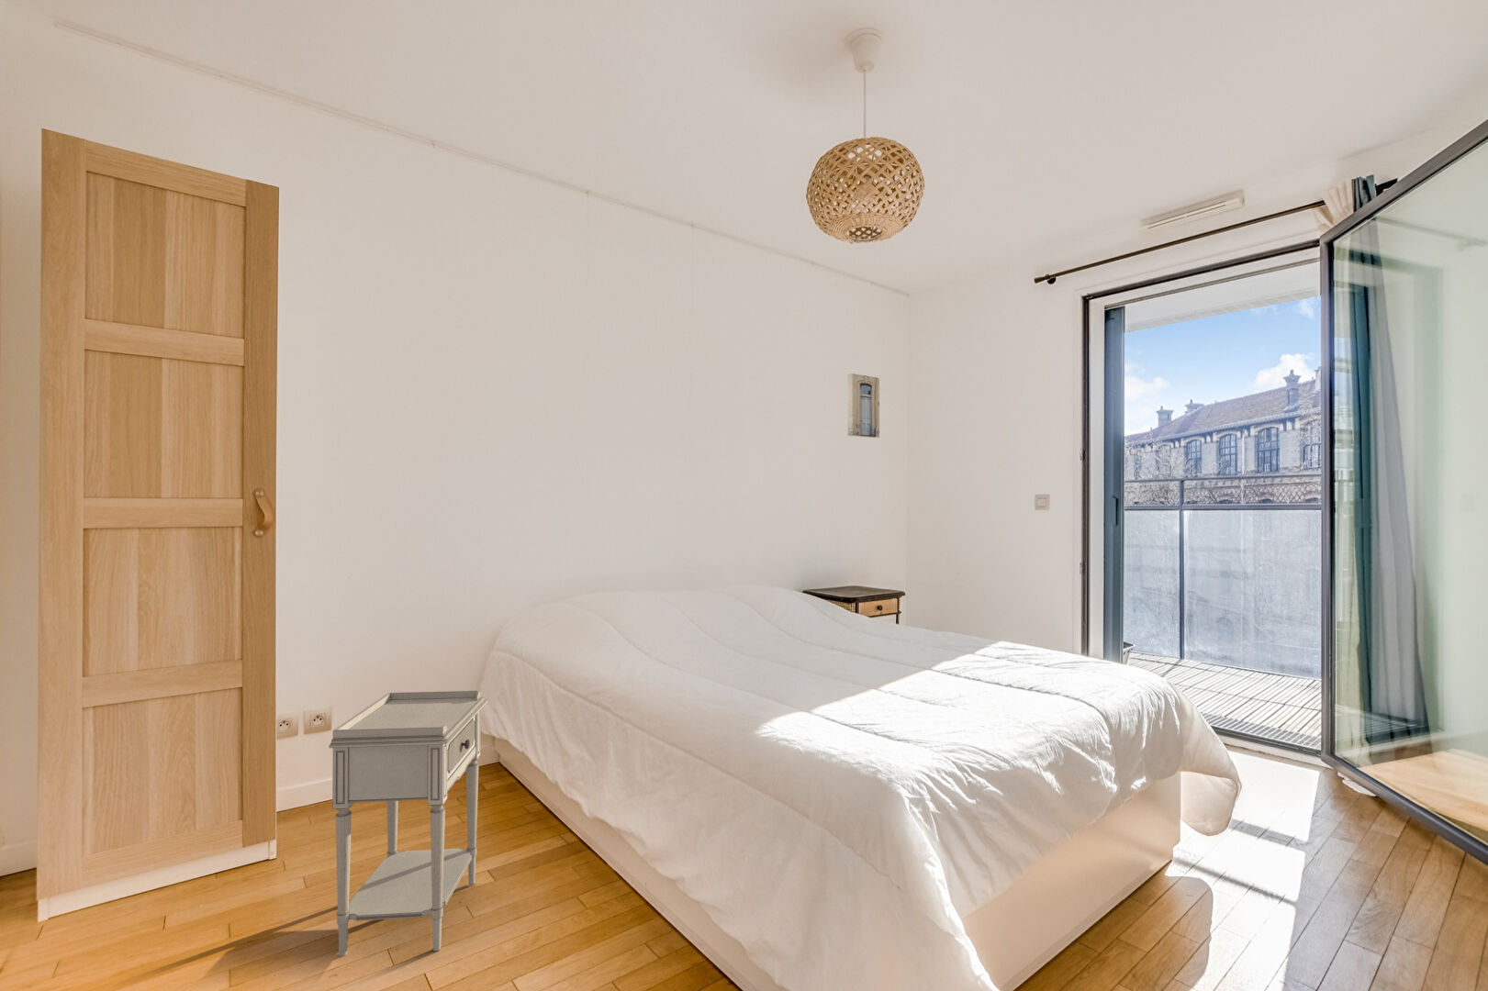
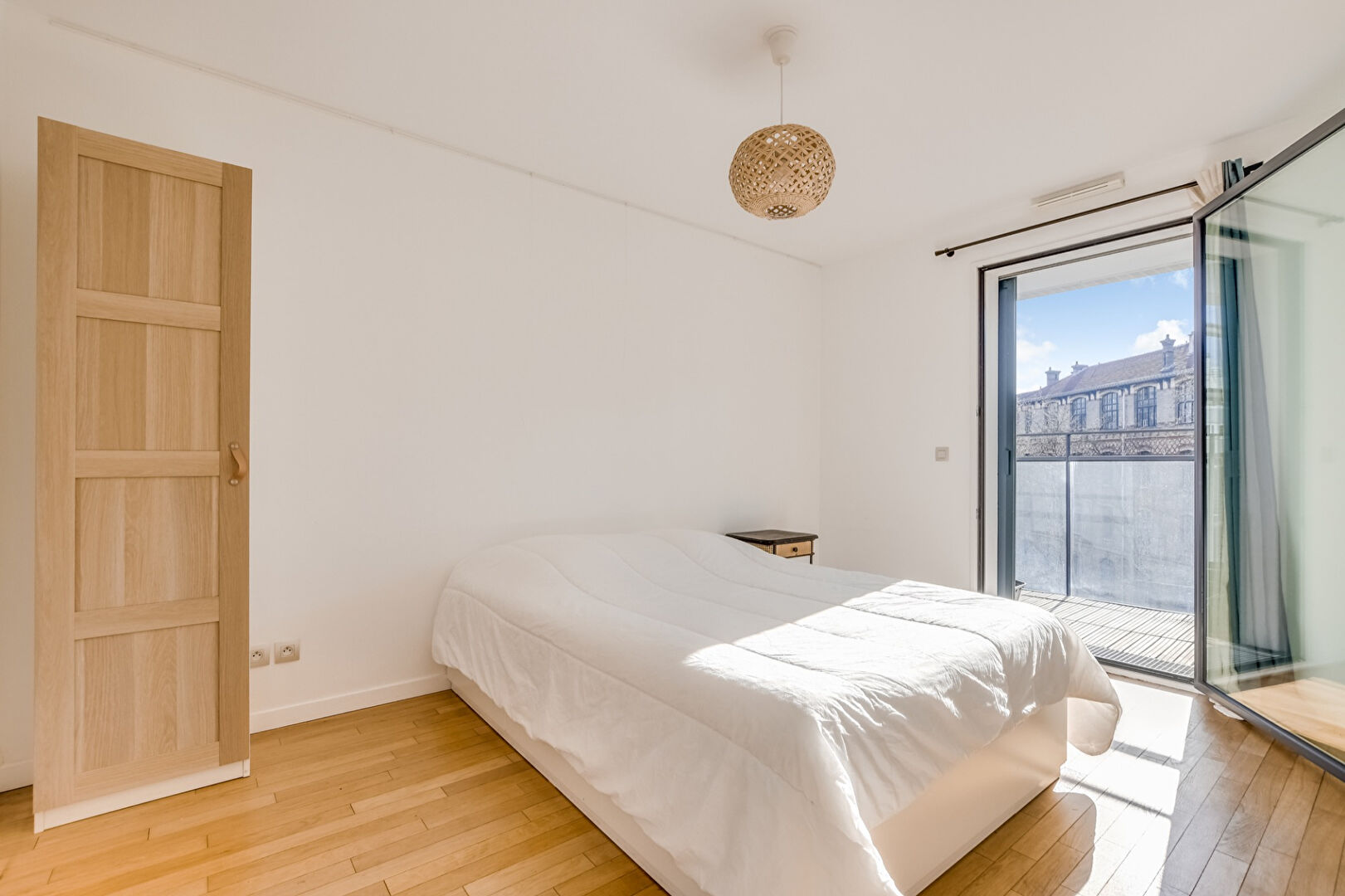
- nightstand (414, 800)
- wall art (864, 406)
